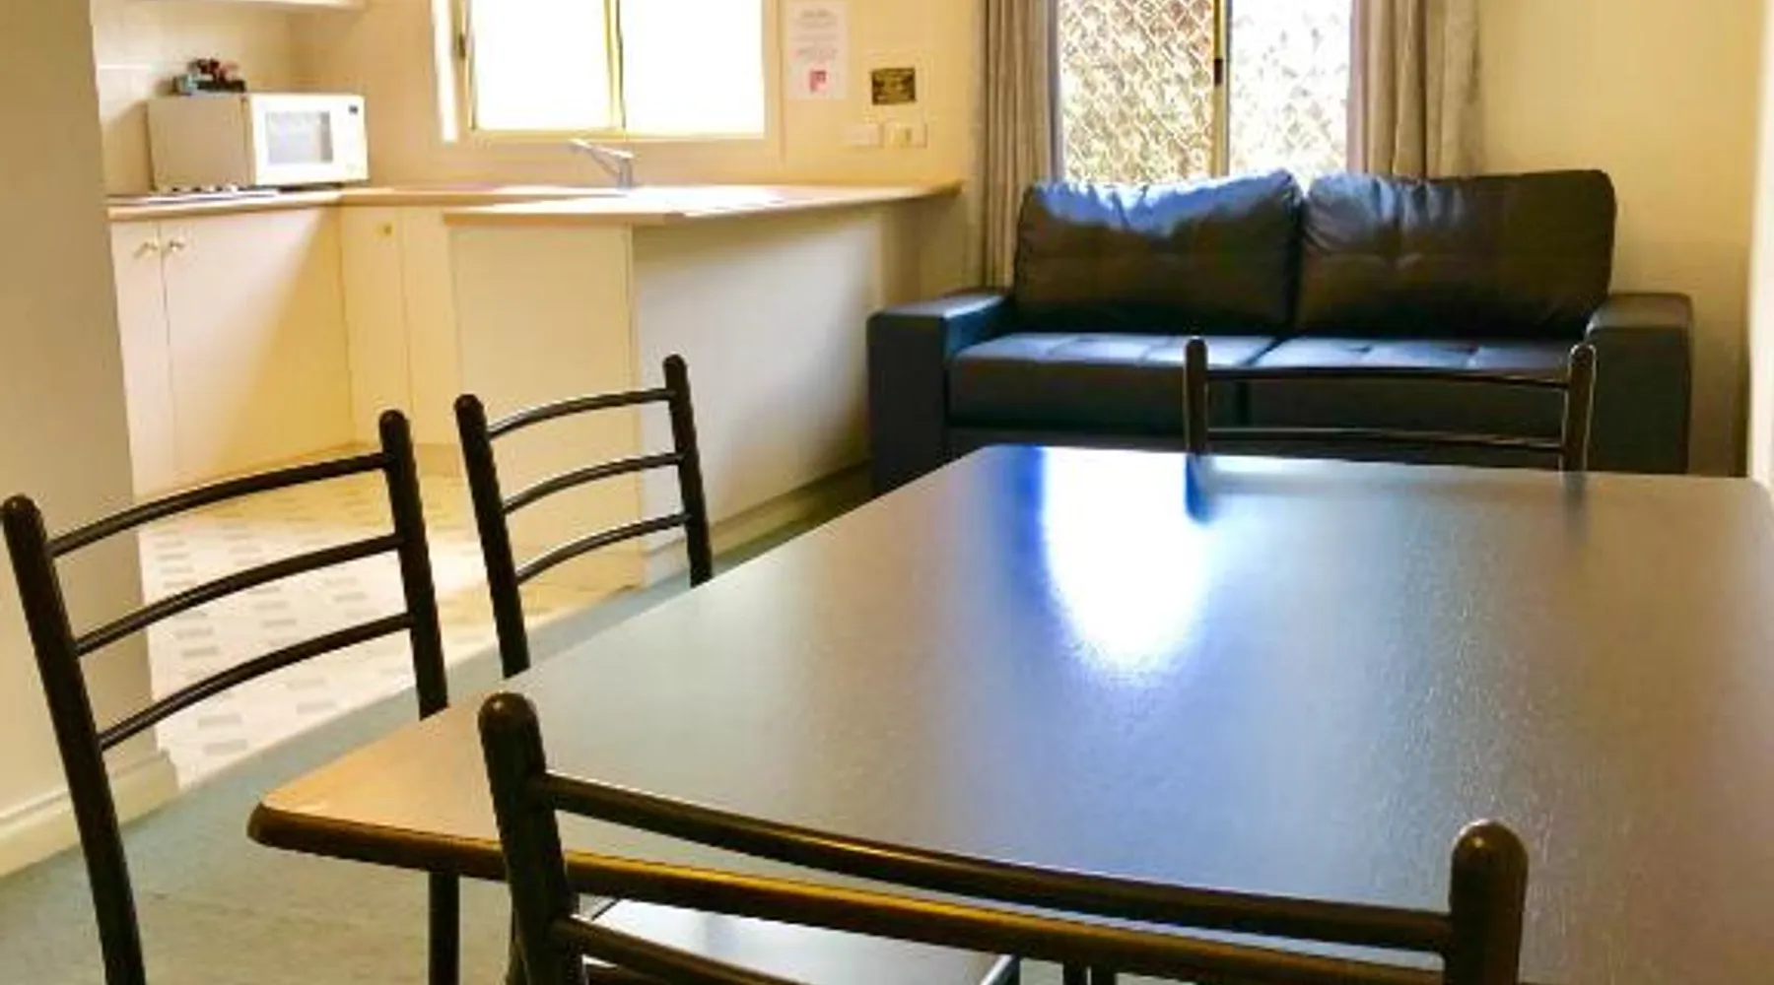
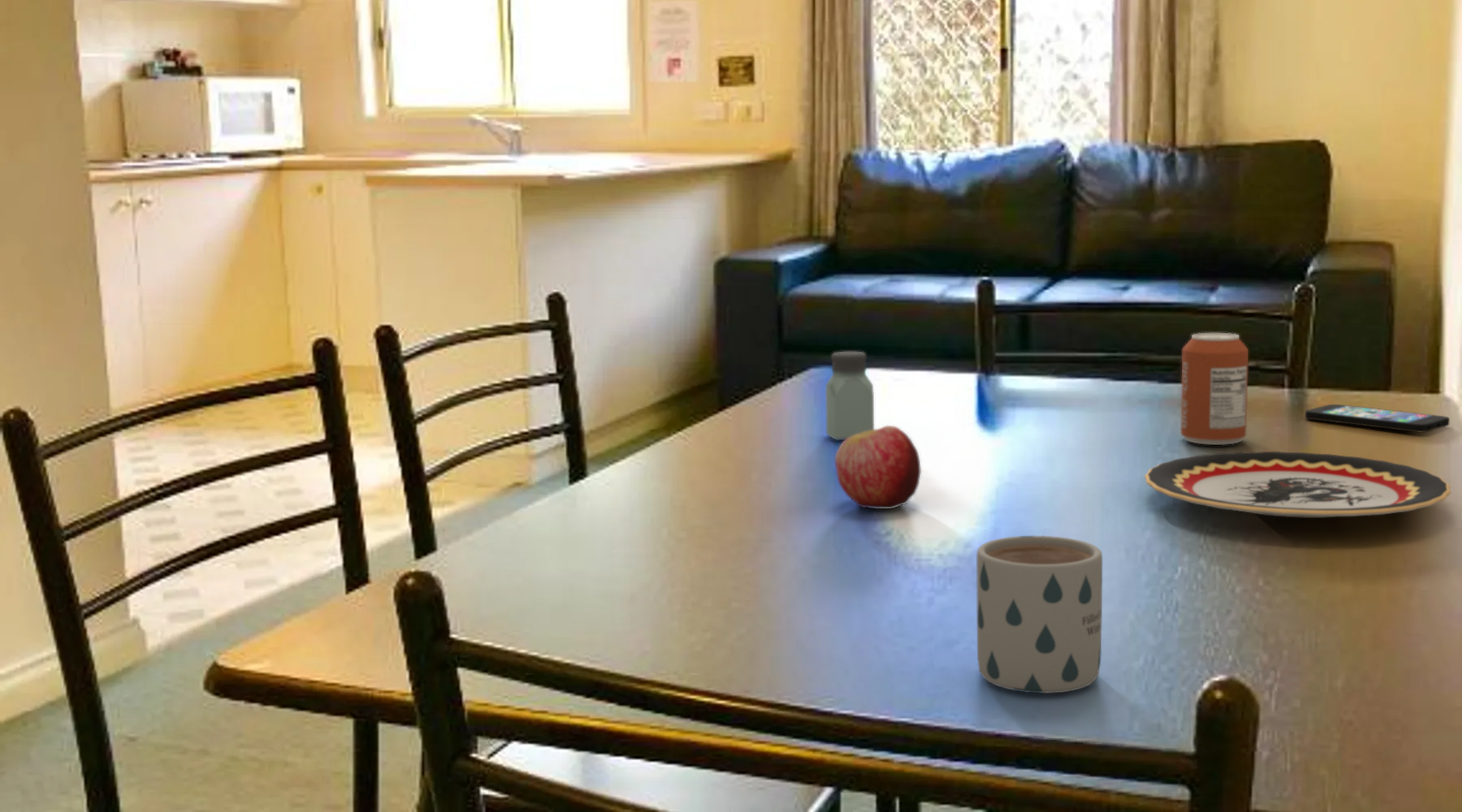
+ apple (877, 464)
+ saltshaker (849, 395)
+ plate (1293, 490)
+ mug (1043, 606)
+ can (1214, 387)
+ smartphone (1375, 417)
